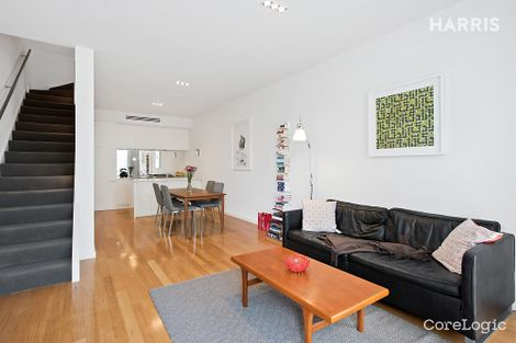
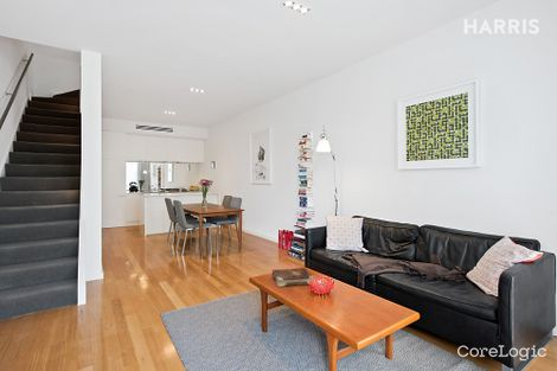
+ book (292, 276)
